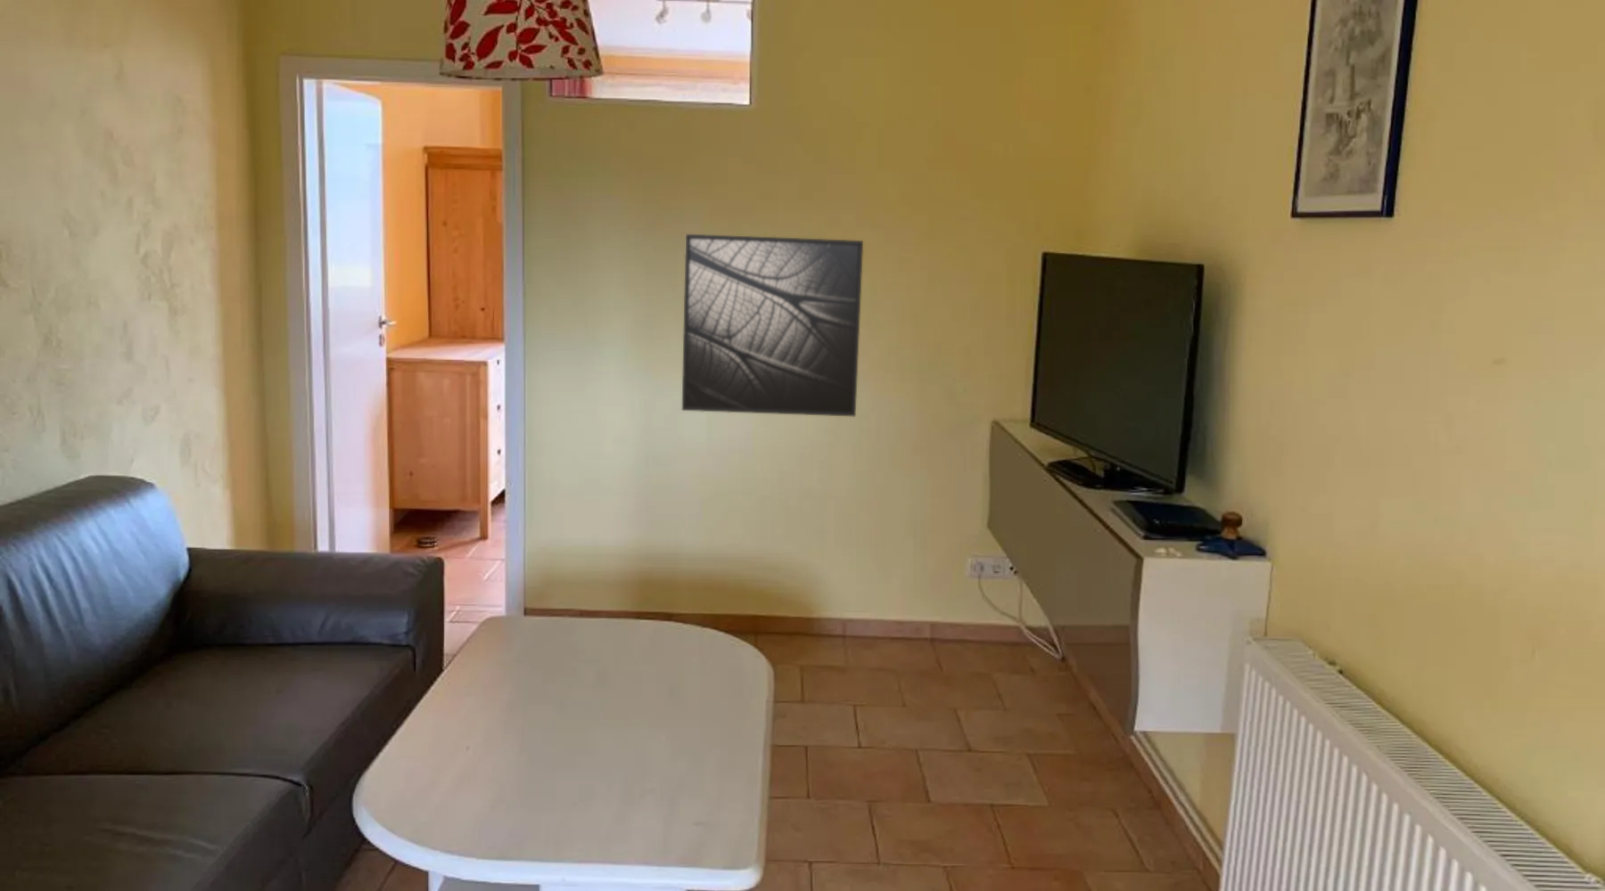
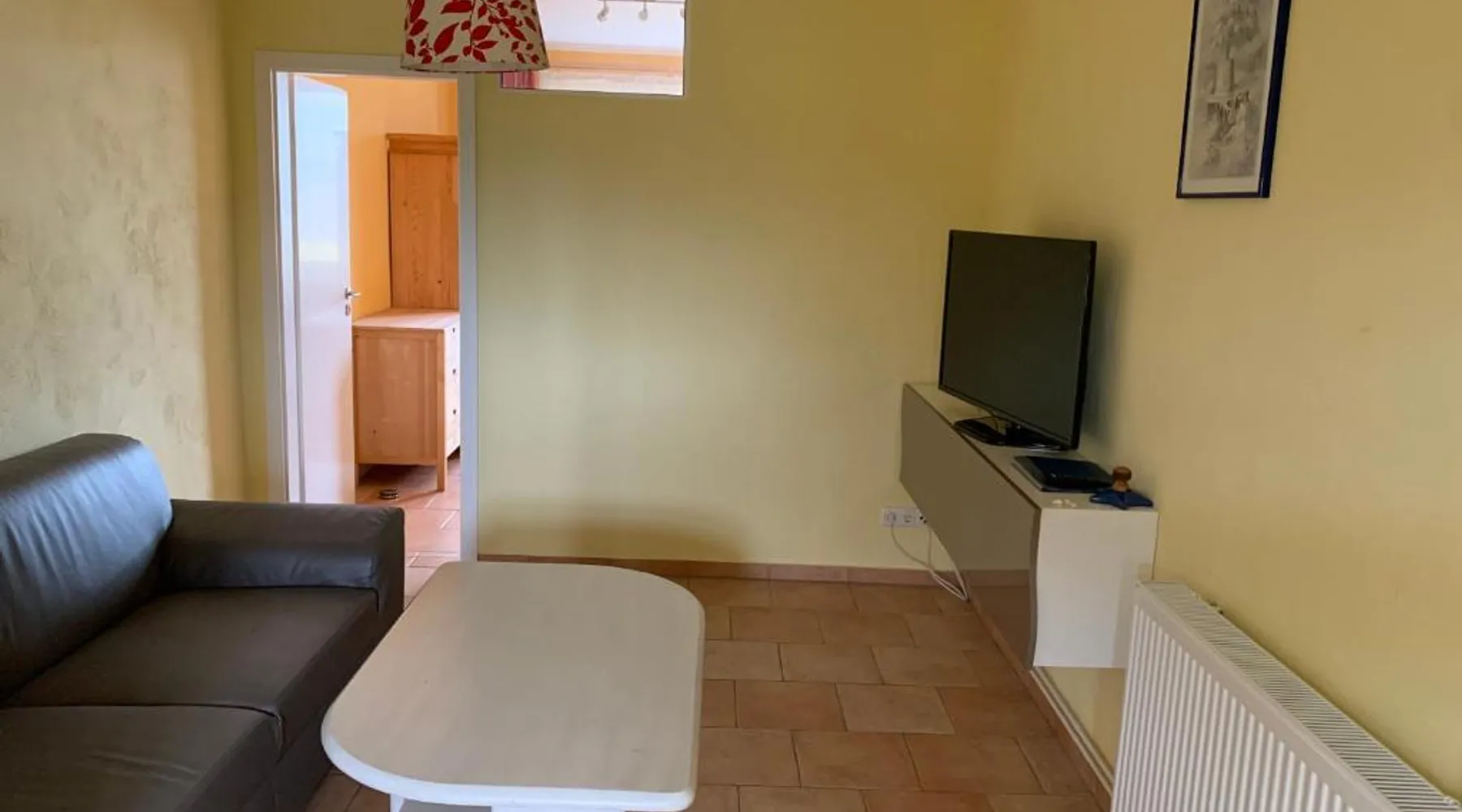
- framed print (772, 326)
